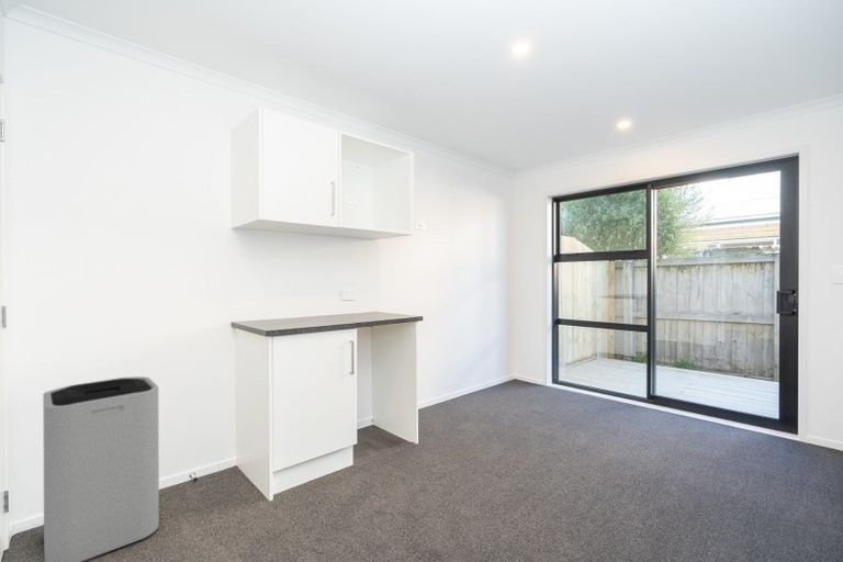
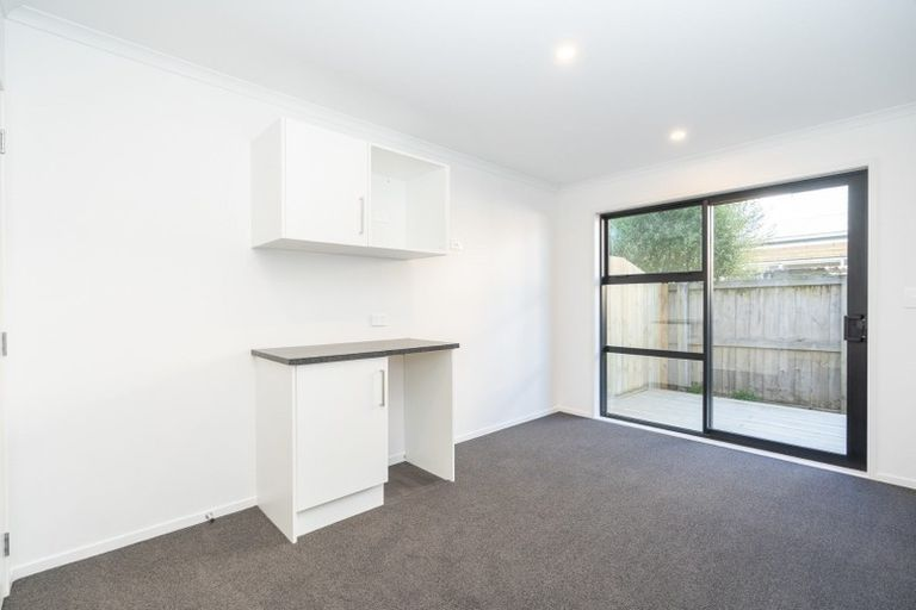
- trash can (102, 459)
